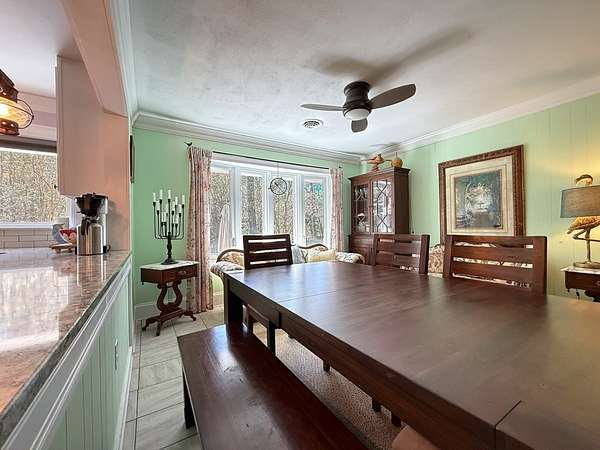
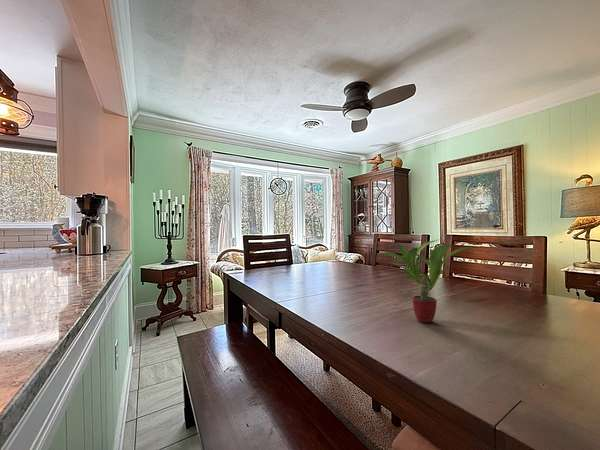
+ potted plant (424, 283)
